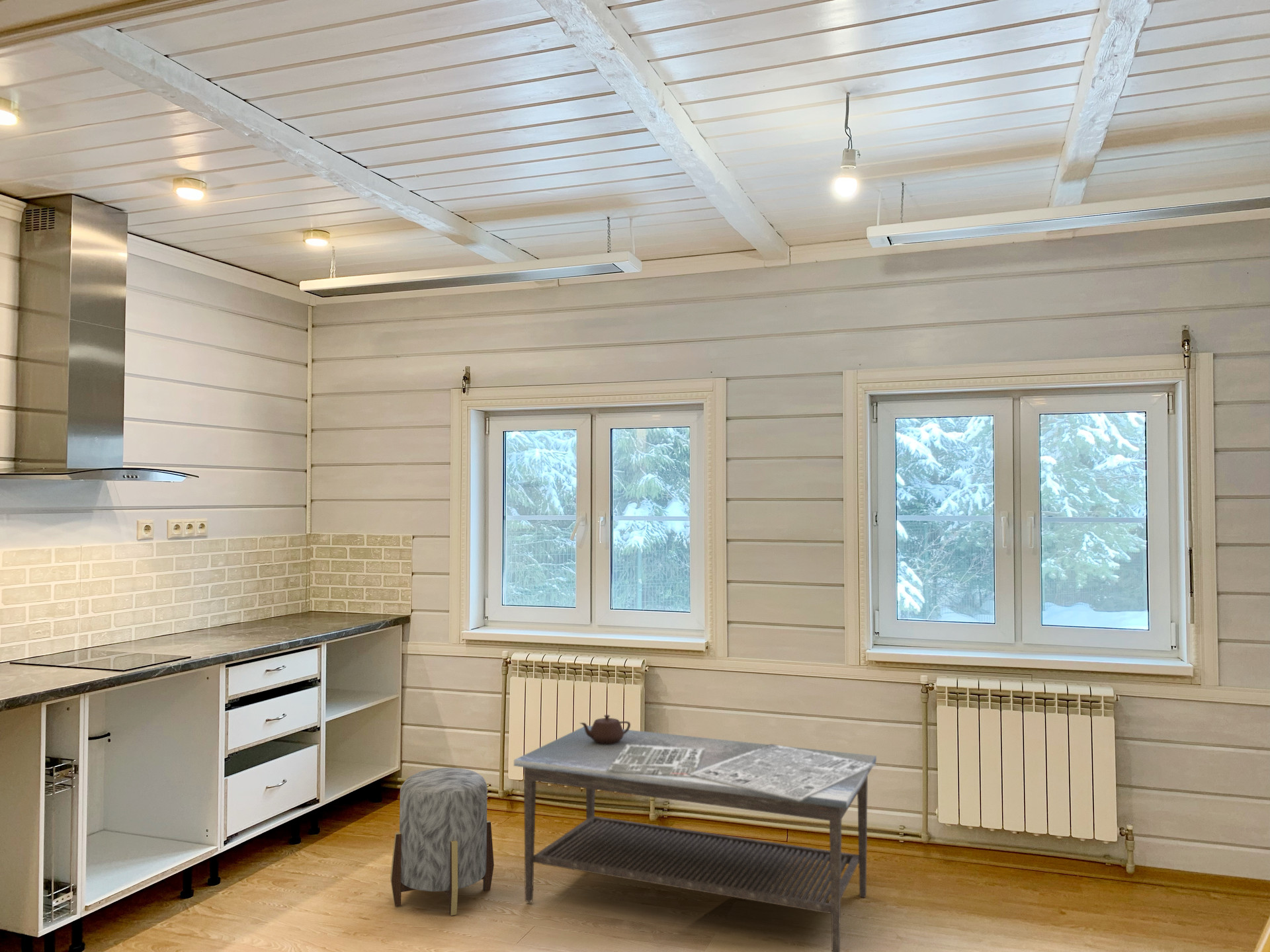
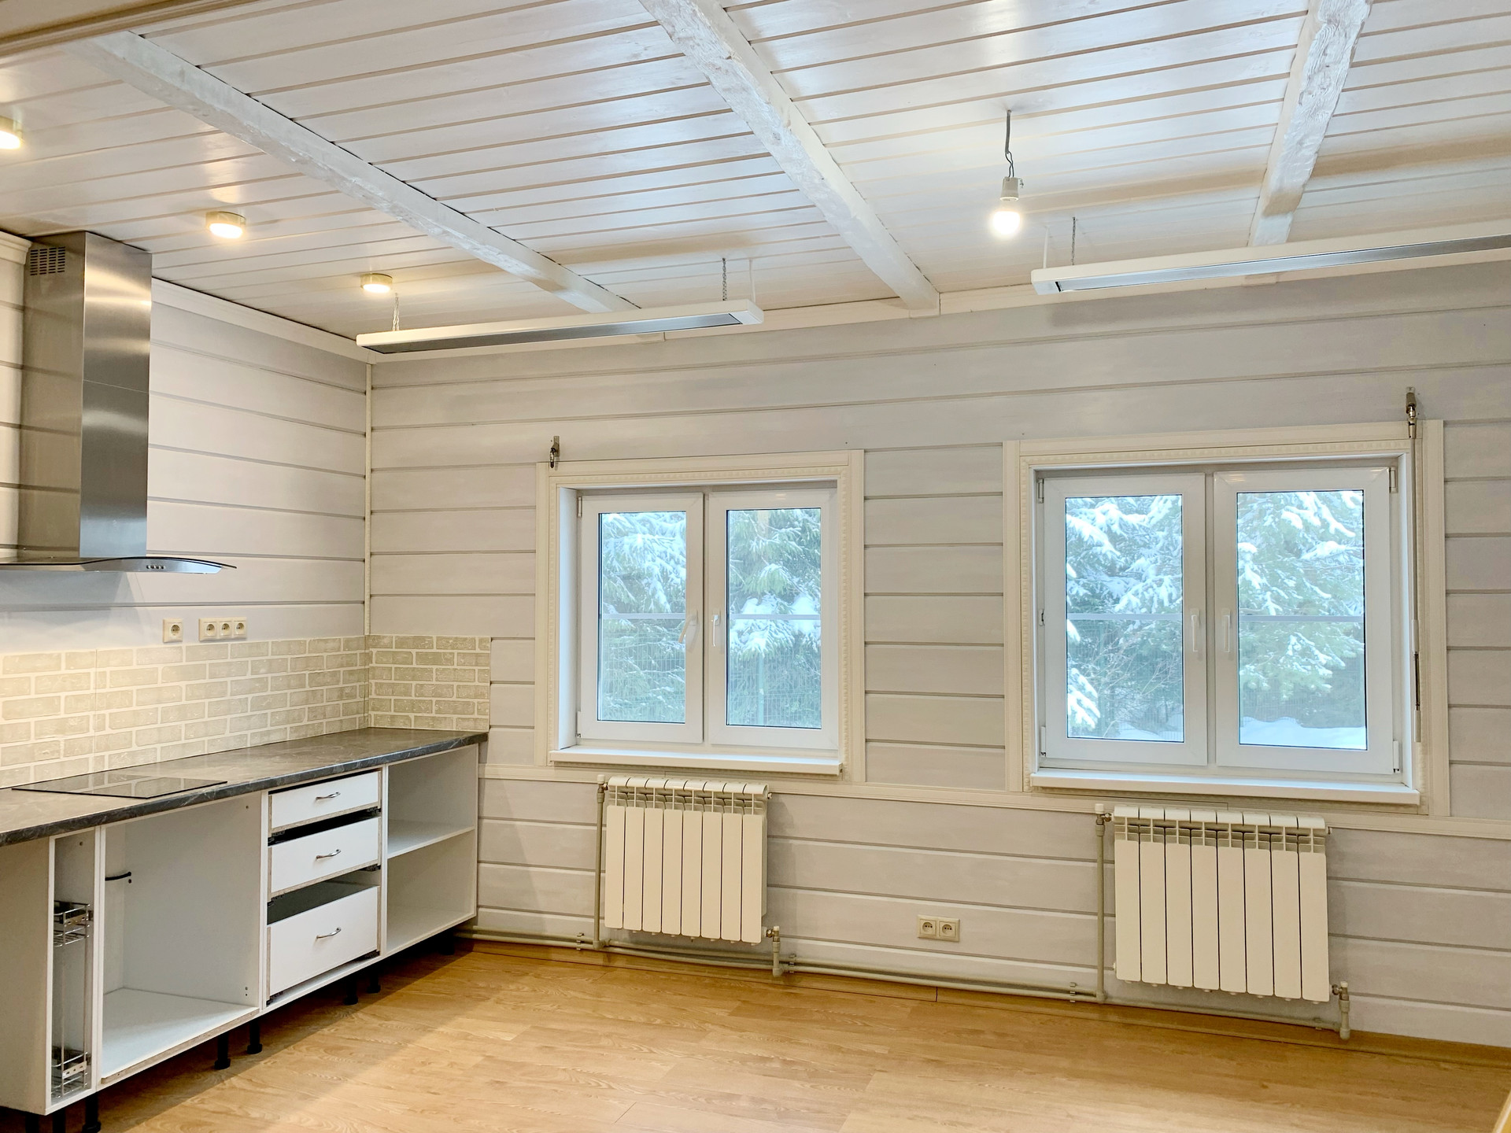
- coffee table (700, 803)
- stool (443, 834)
